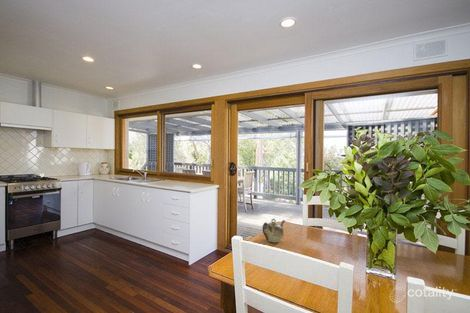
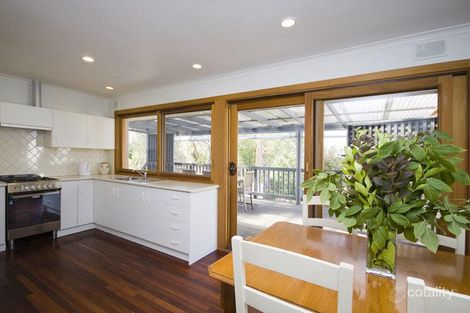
- teapot (274, 229)
